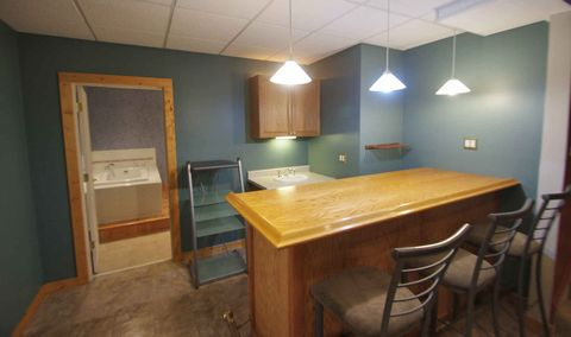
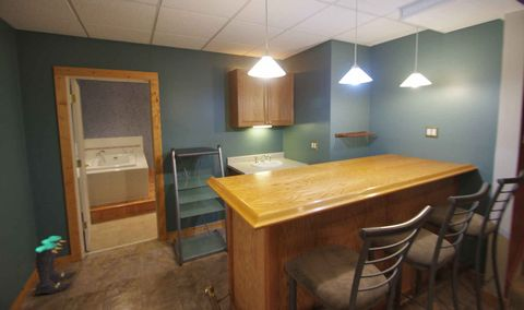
+ boots (52, 263)
